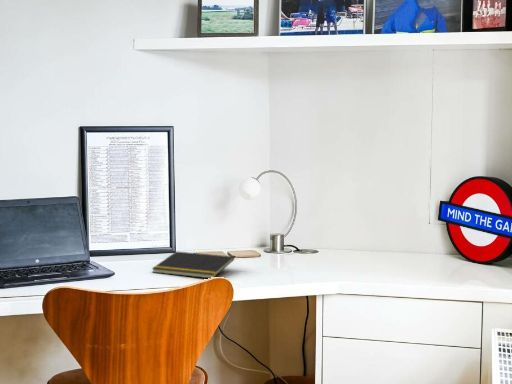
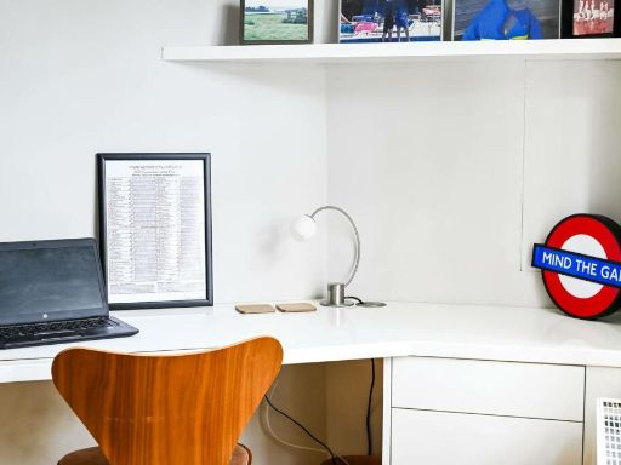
- notepad (193, 264)
